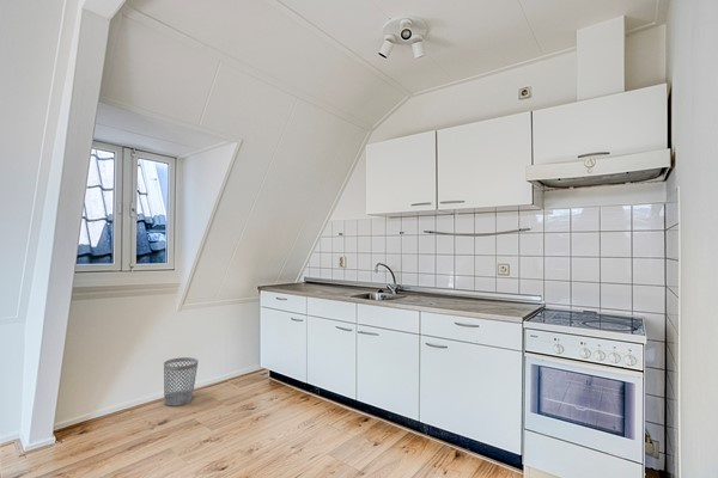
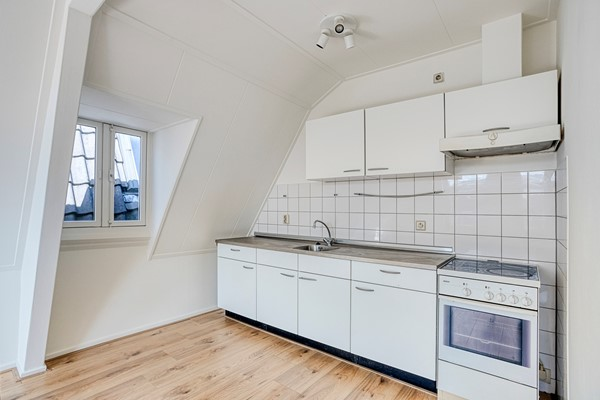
- wastebasket (180, 380)
